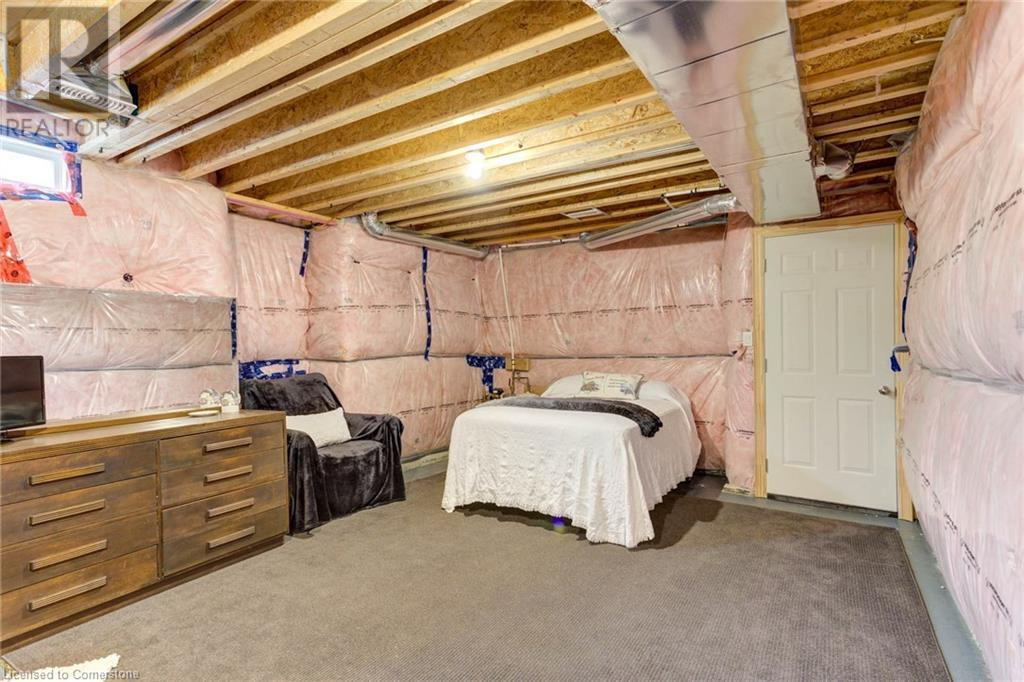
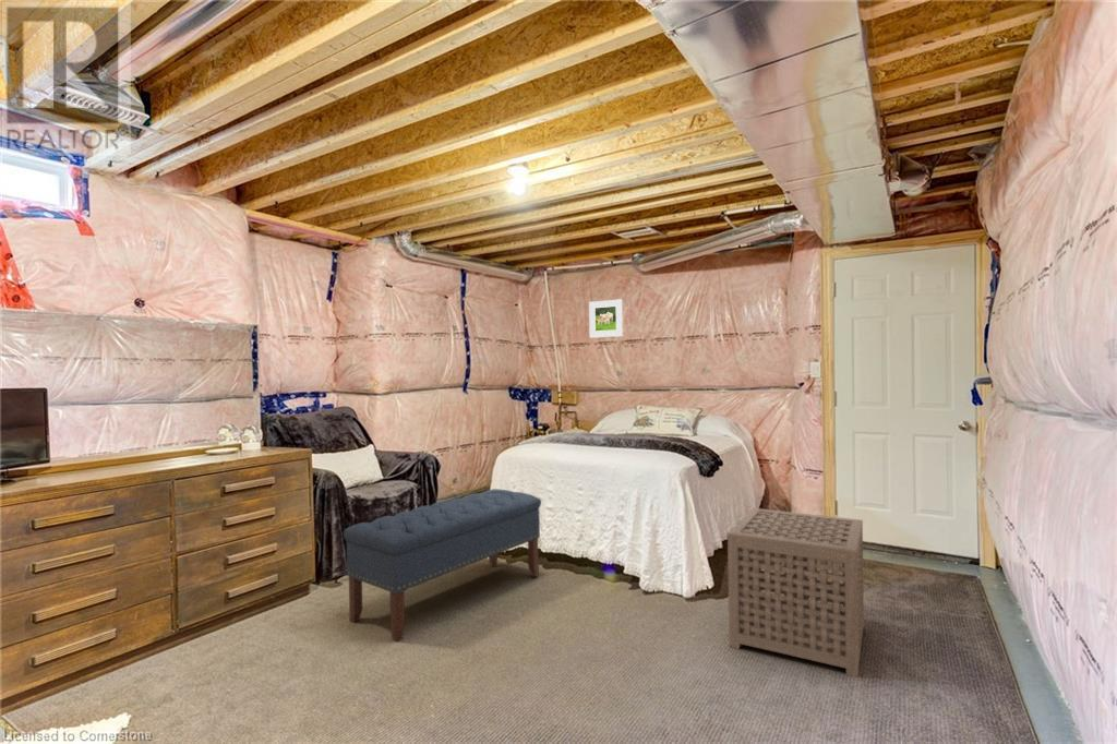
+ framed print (605, 319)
+ side table (797, 580)
+ bench (452, 551)
